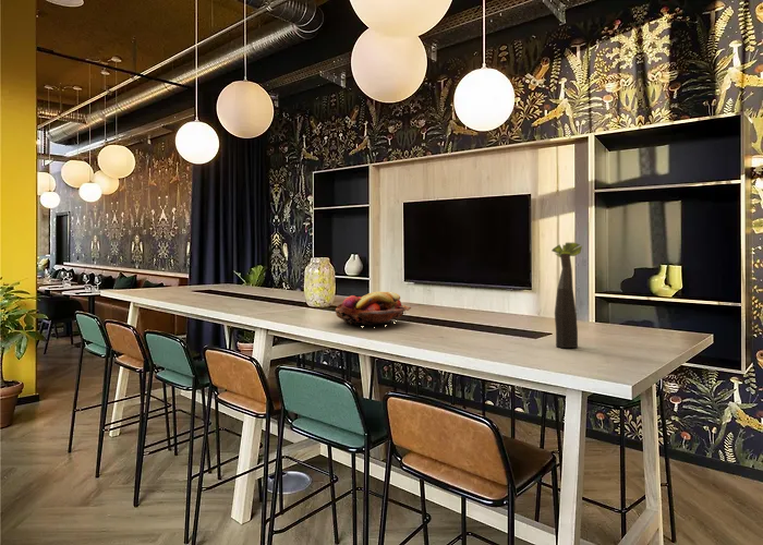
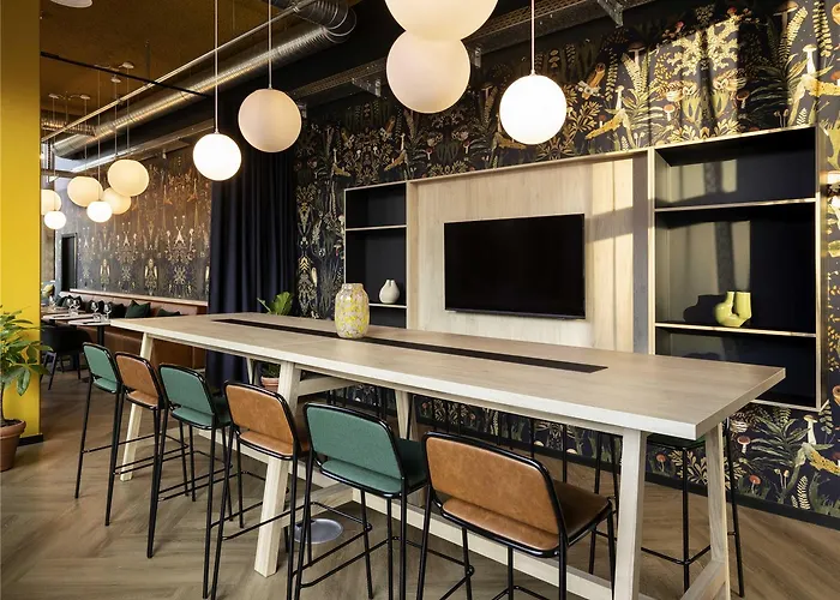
- plant (566, 293)
- fruit basket (372, 307)
